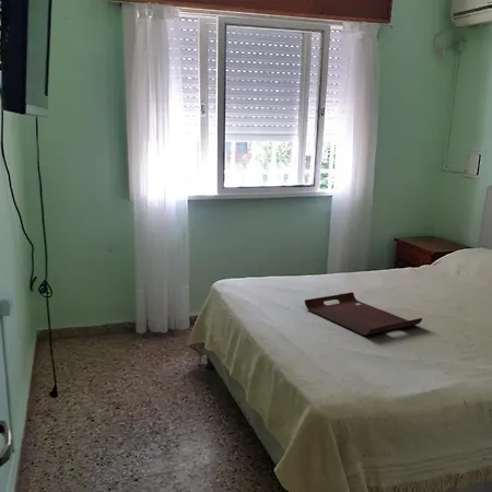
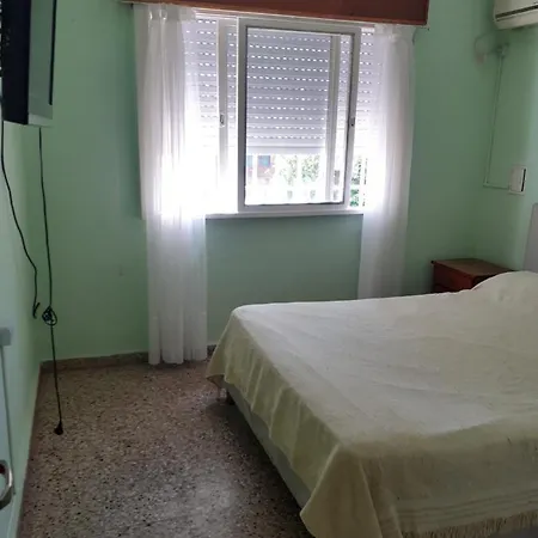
- serving tray (360, 312)
